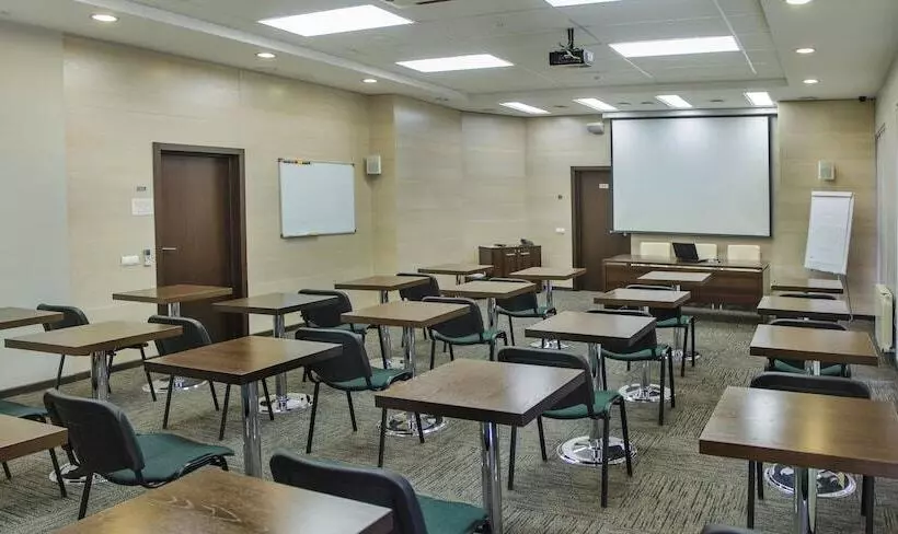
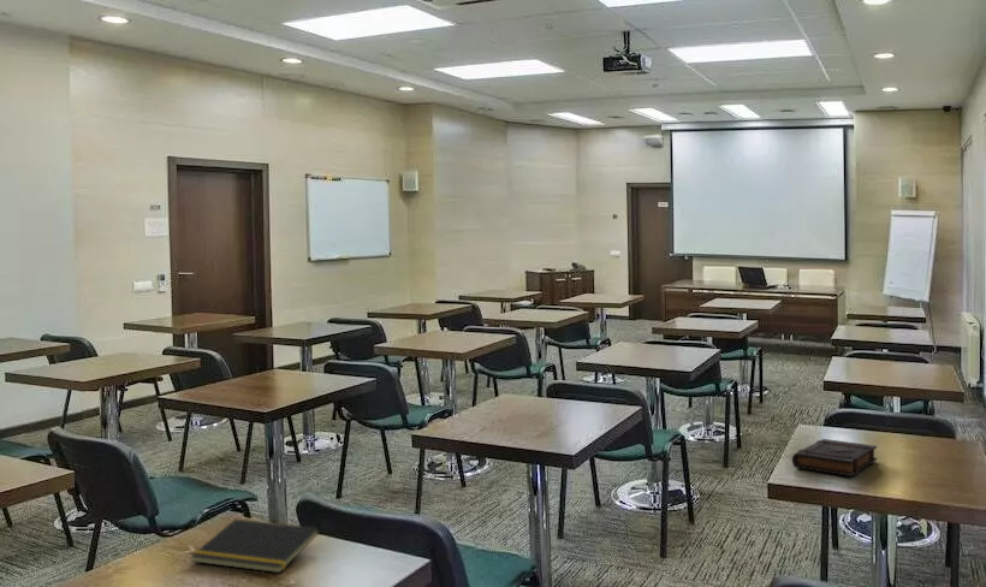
+ notepad (256, 544)
+ book (834, 455)
